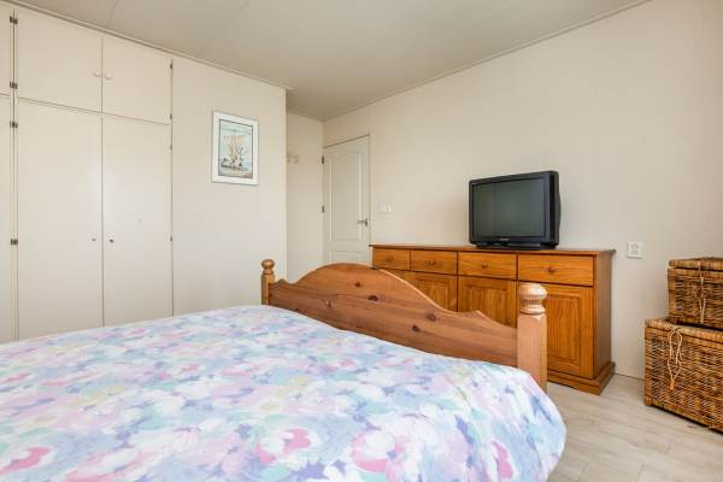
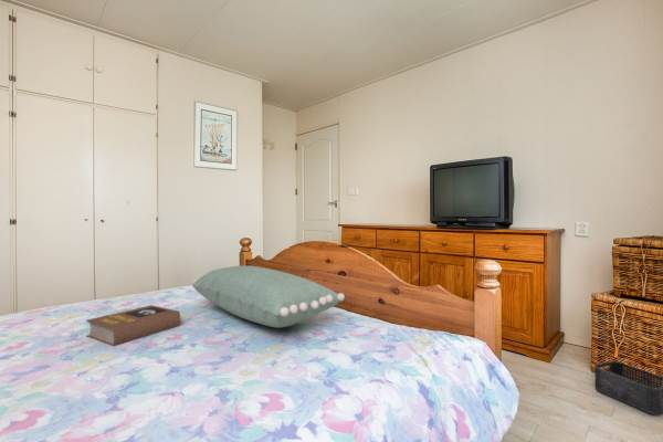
+ book (138, 323)
+ storage bin (633, 386)
+ pillow (262, 291)
